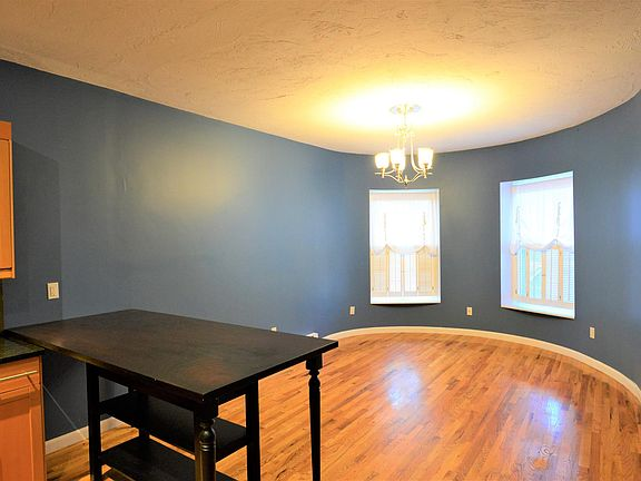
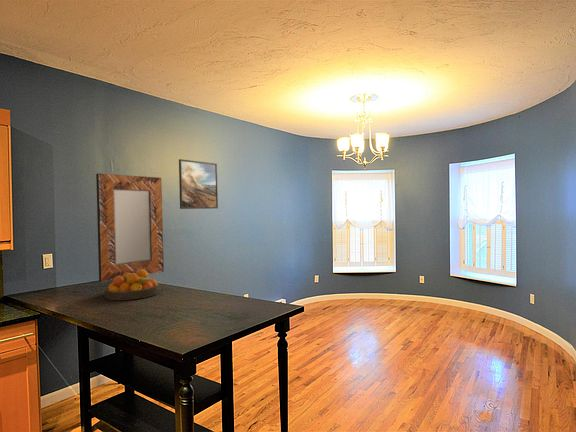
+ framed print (199, 185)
+ home mirror (132, 226)
+ fruit bowl (132, 283)
